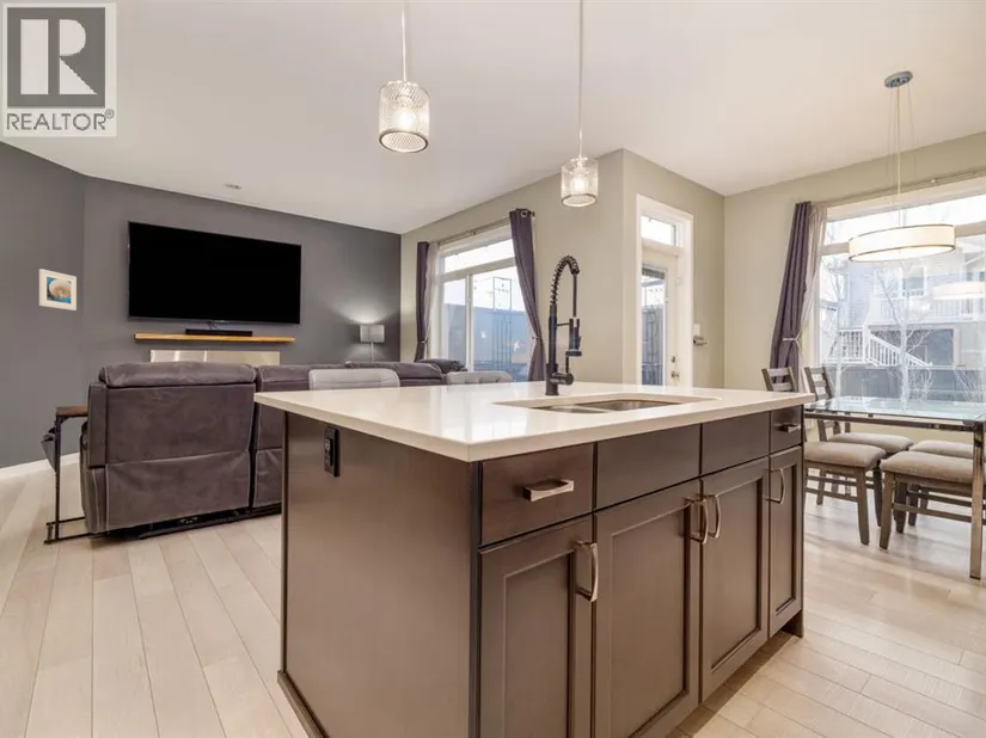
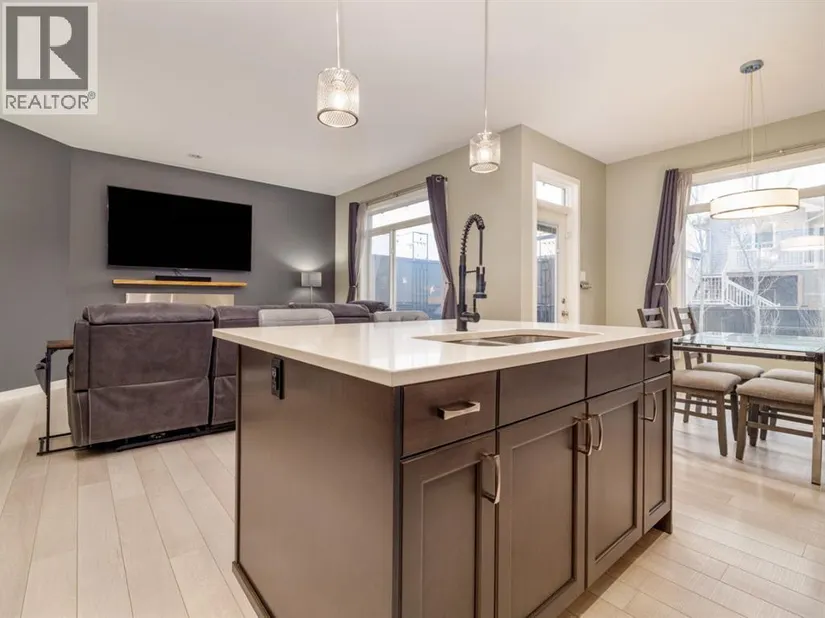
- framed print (59, 290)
